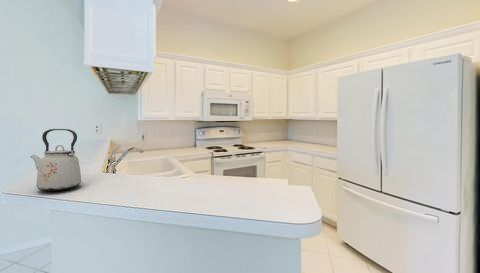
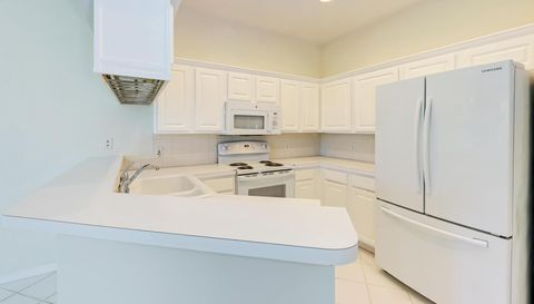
- kettle (53, 158)
